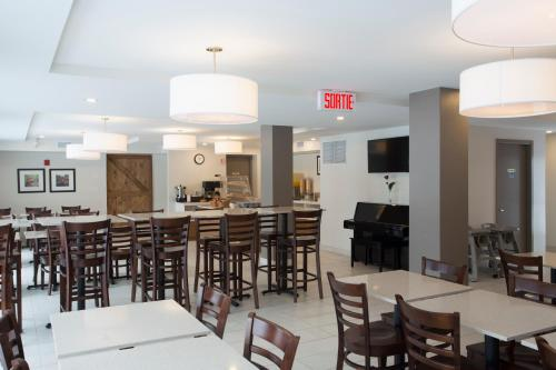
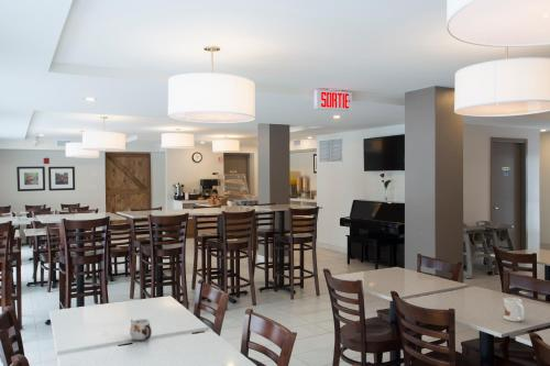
+ mug (142, 329)
+ mug (515, 310)
